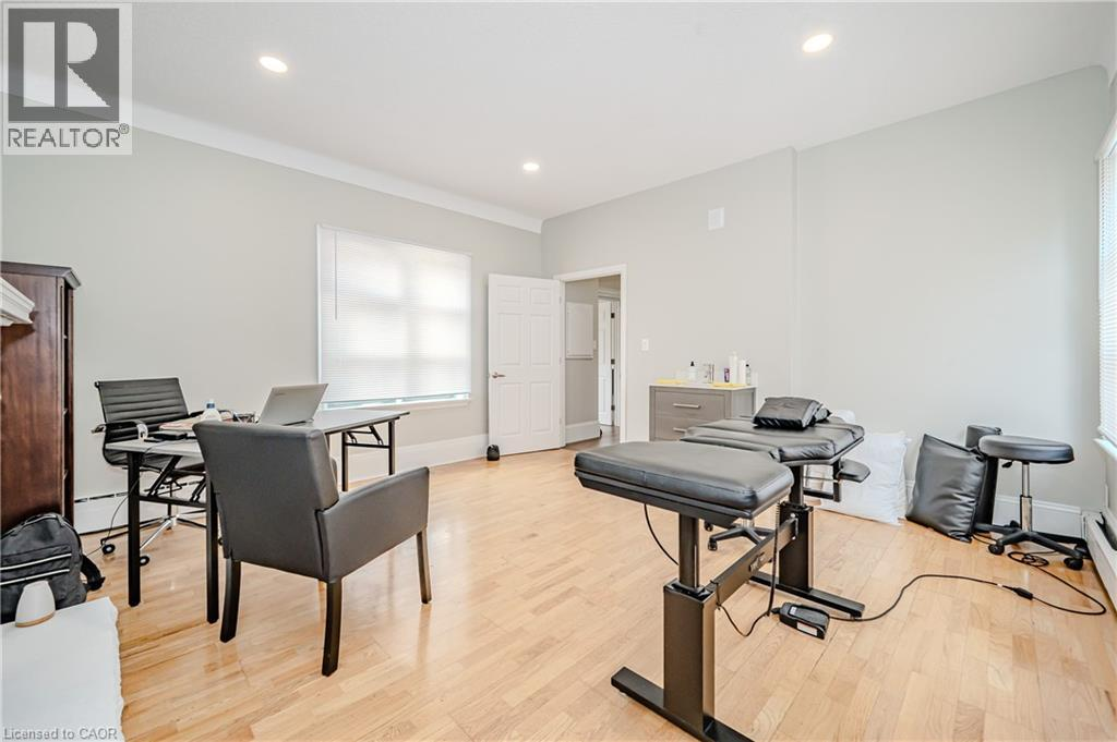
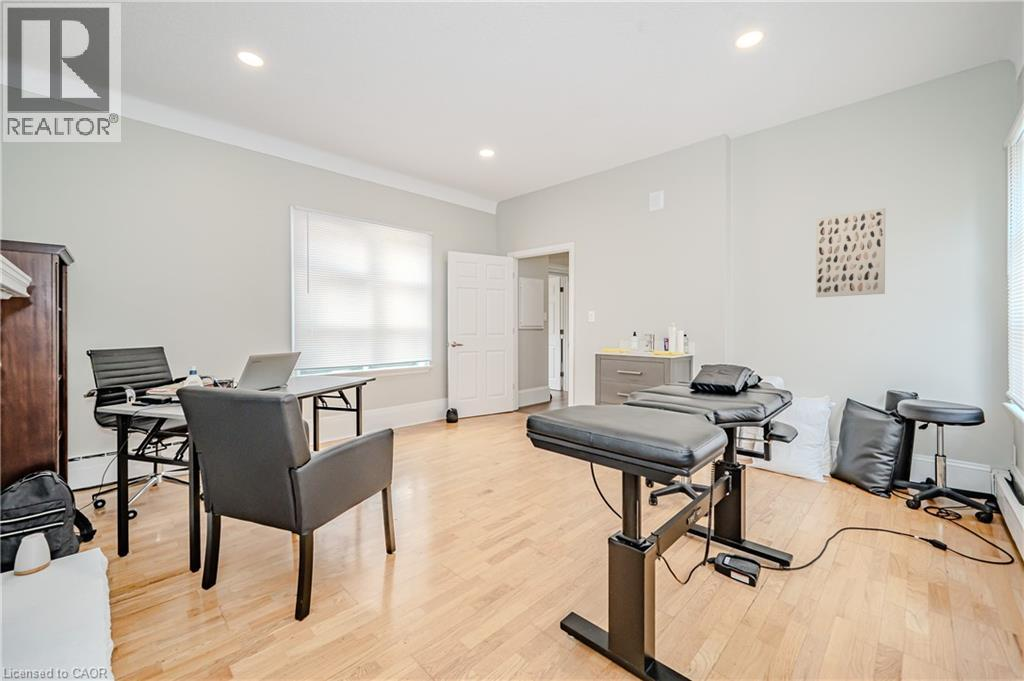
+ wall art (849, 254)
